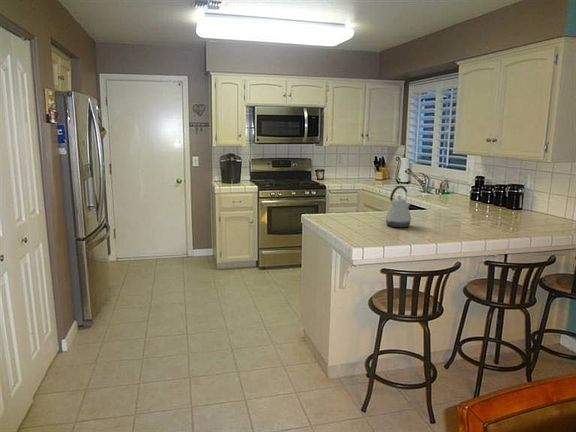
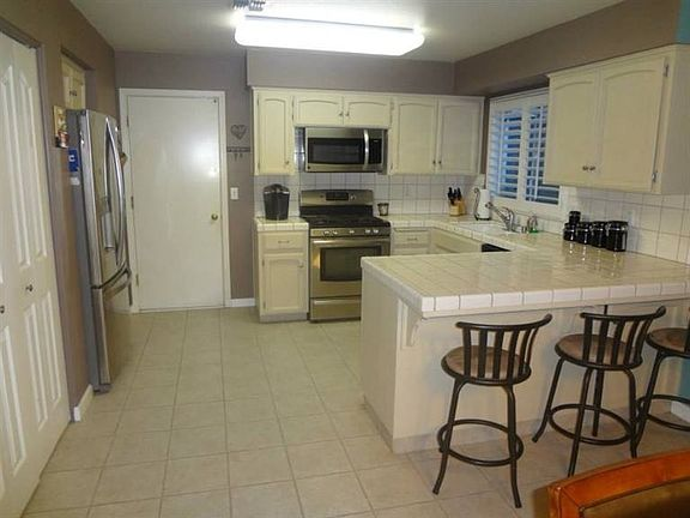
- kettle (399, 205)
